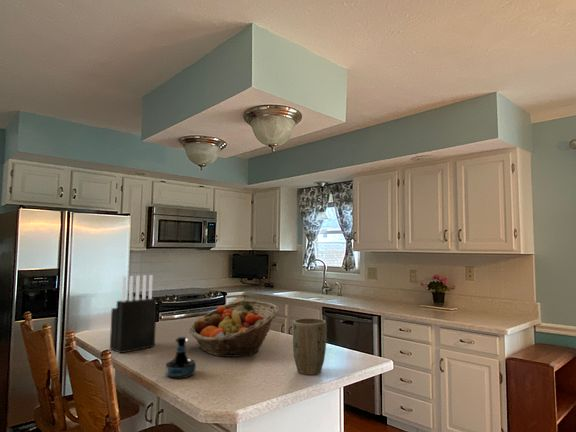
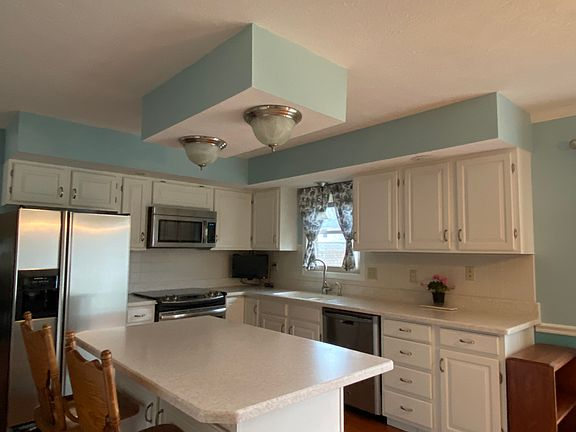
- plant pot (309, 345)
- fruit basket (234, 326)
- tequila bottle (181, 355)
- knife block (133, 311)
